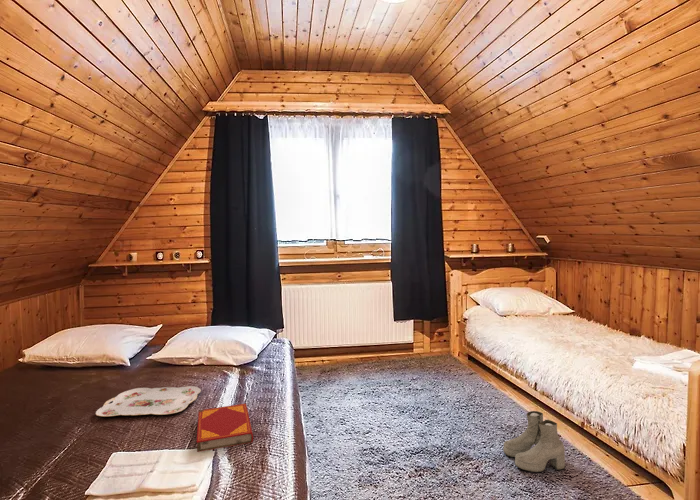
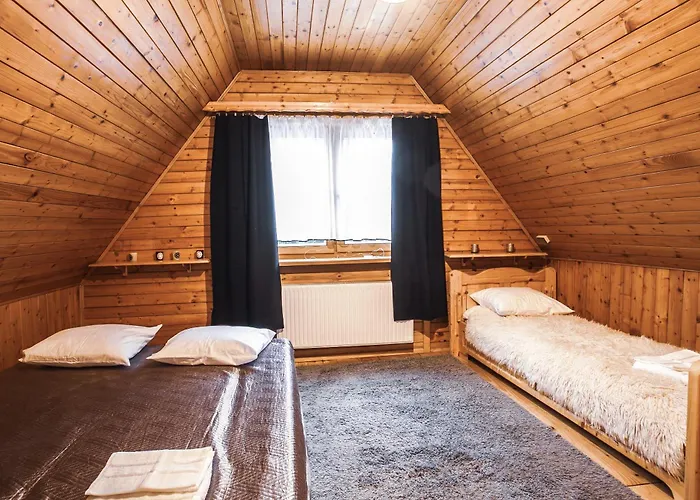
- hardback book (224, 425)
- serving tray (151, 401)
- boots (533, 439)
